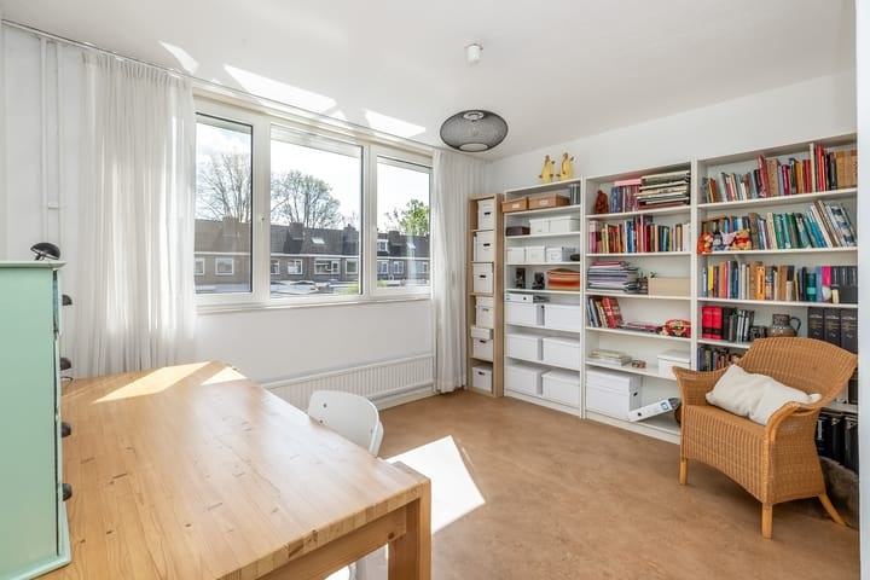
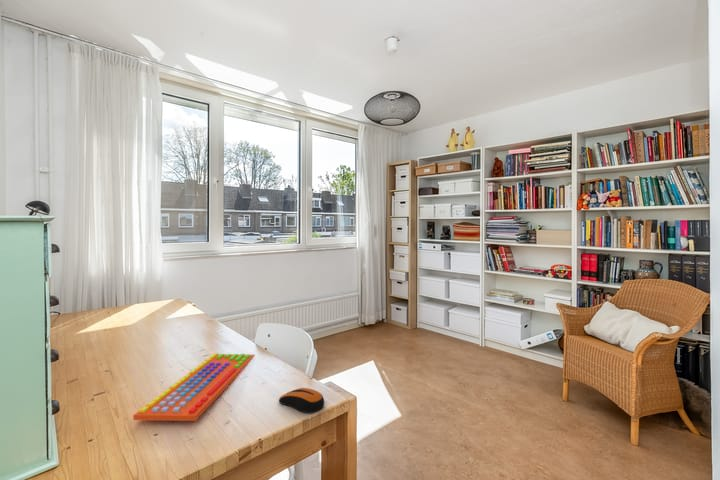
+ keyboard (206, 379)
+ computer mouse (302, 397)
